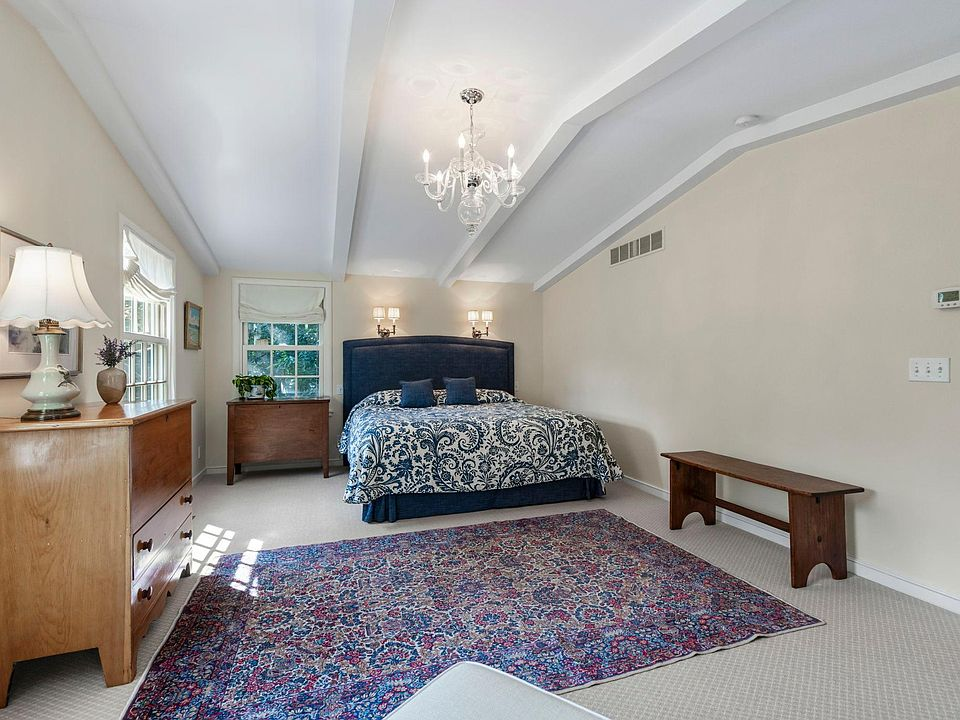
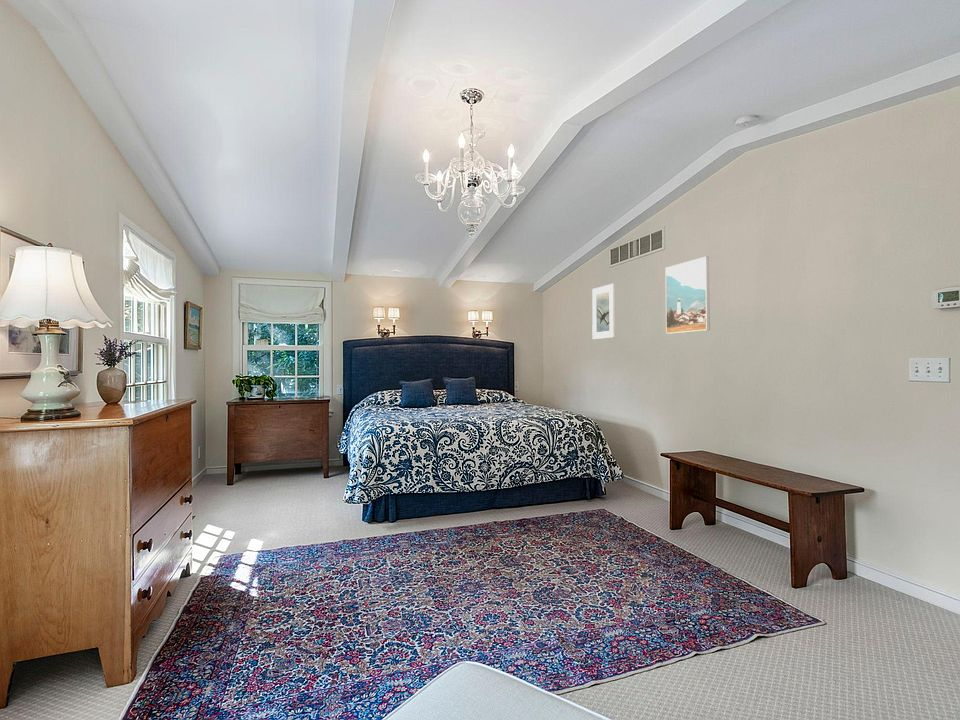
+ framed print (686, 297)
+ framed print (603, 312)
